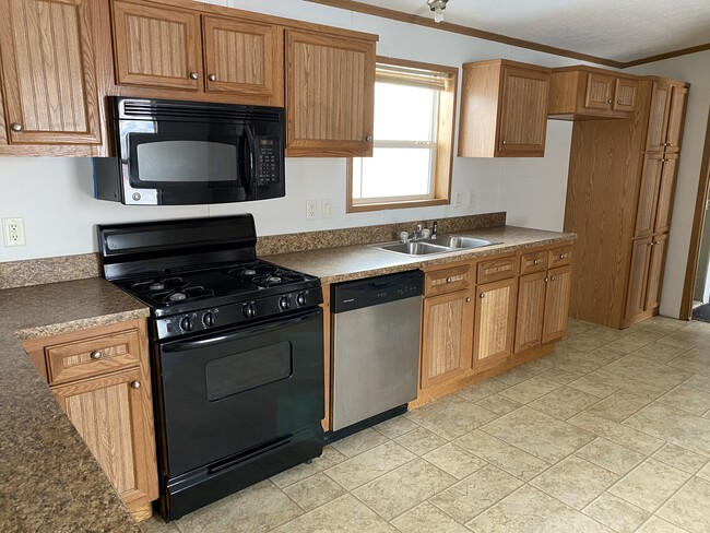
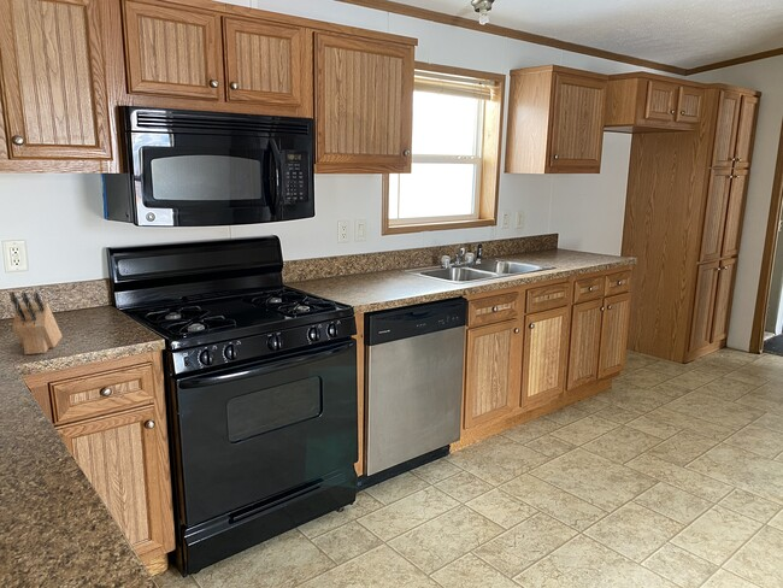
+ knife block (35, 317)
